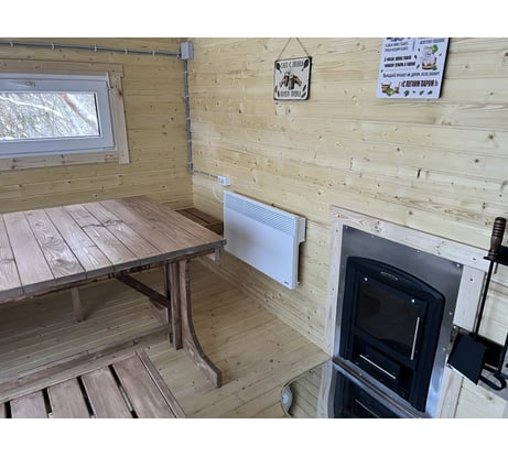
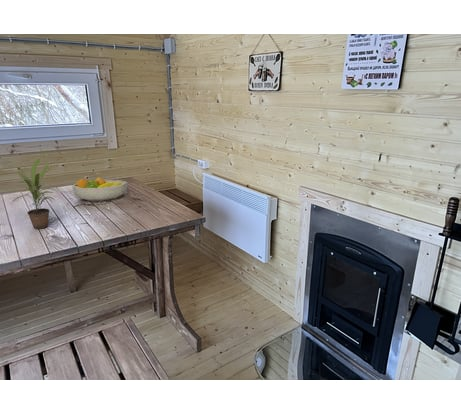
+ fruit bowl (100, 187)
+ potted plant (35, 193)
